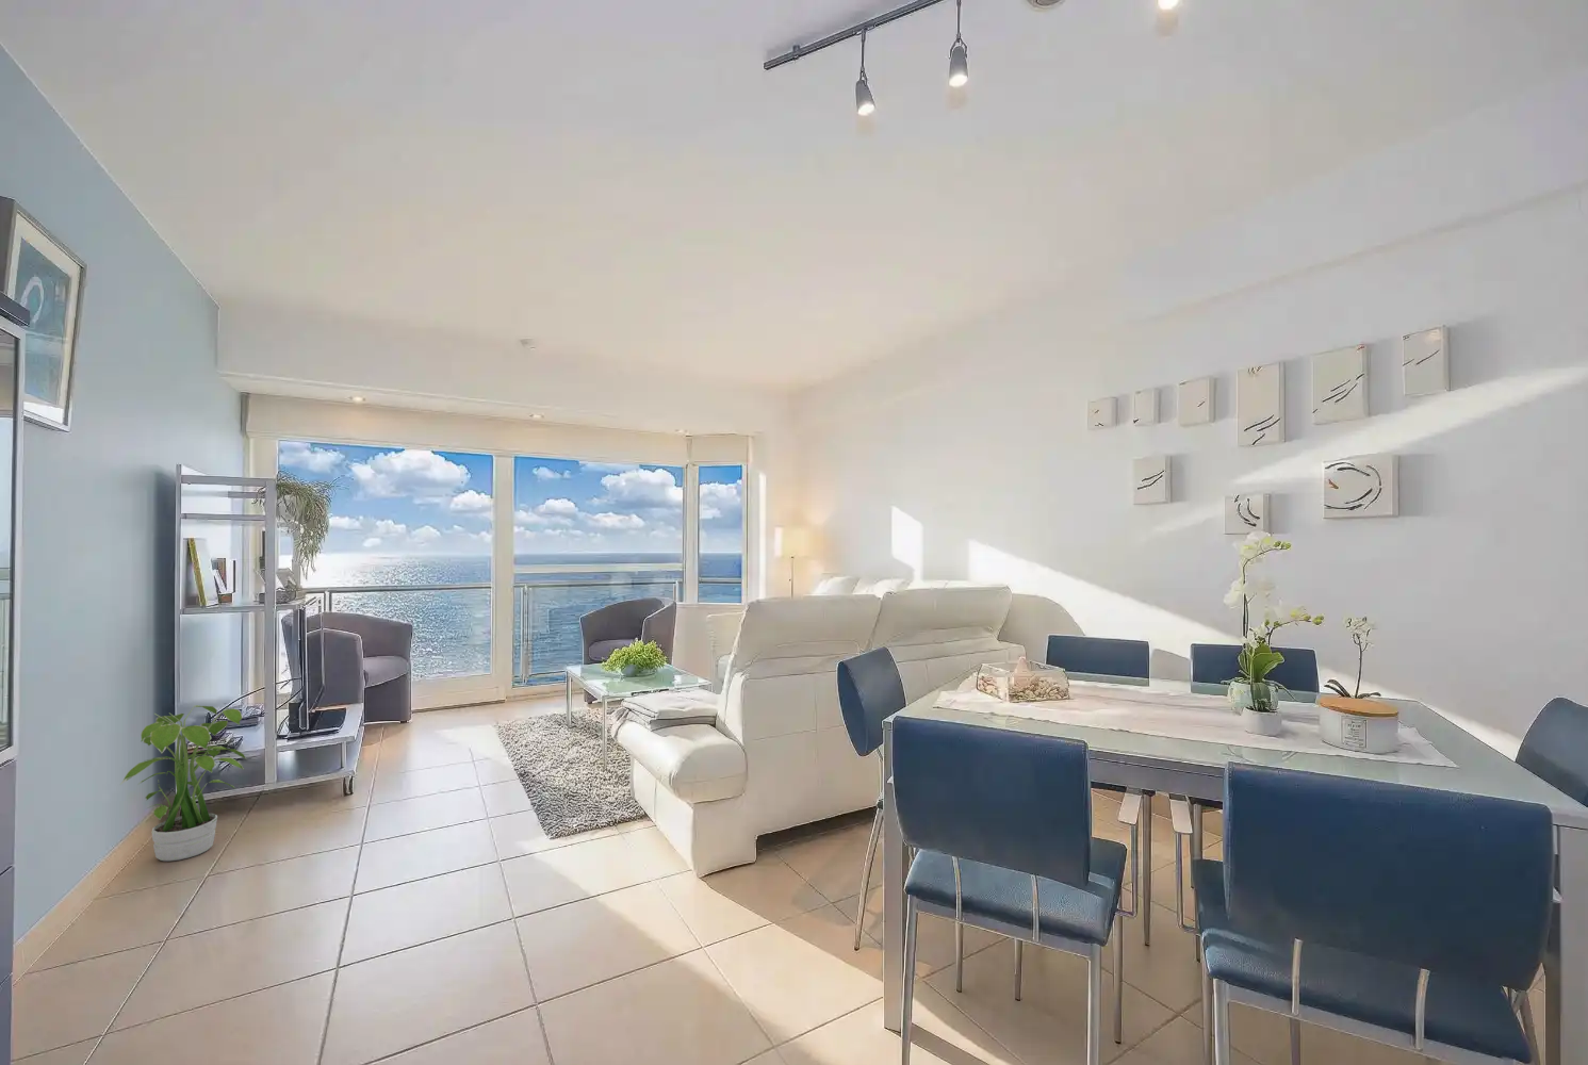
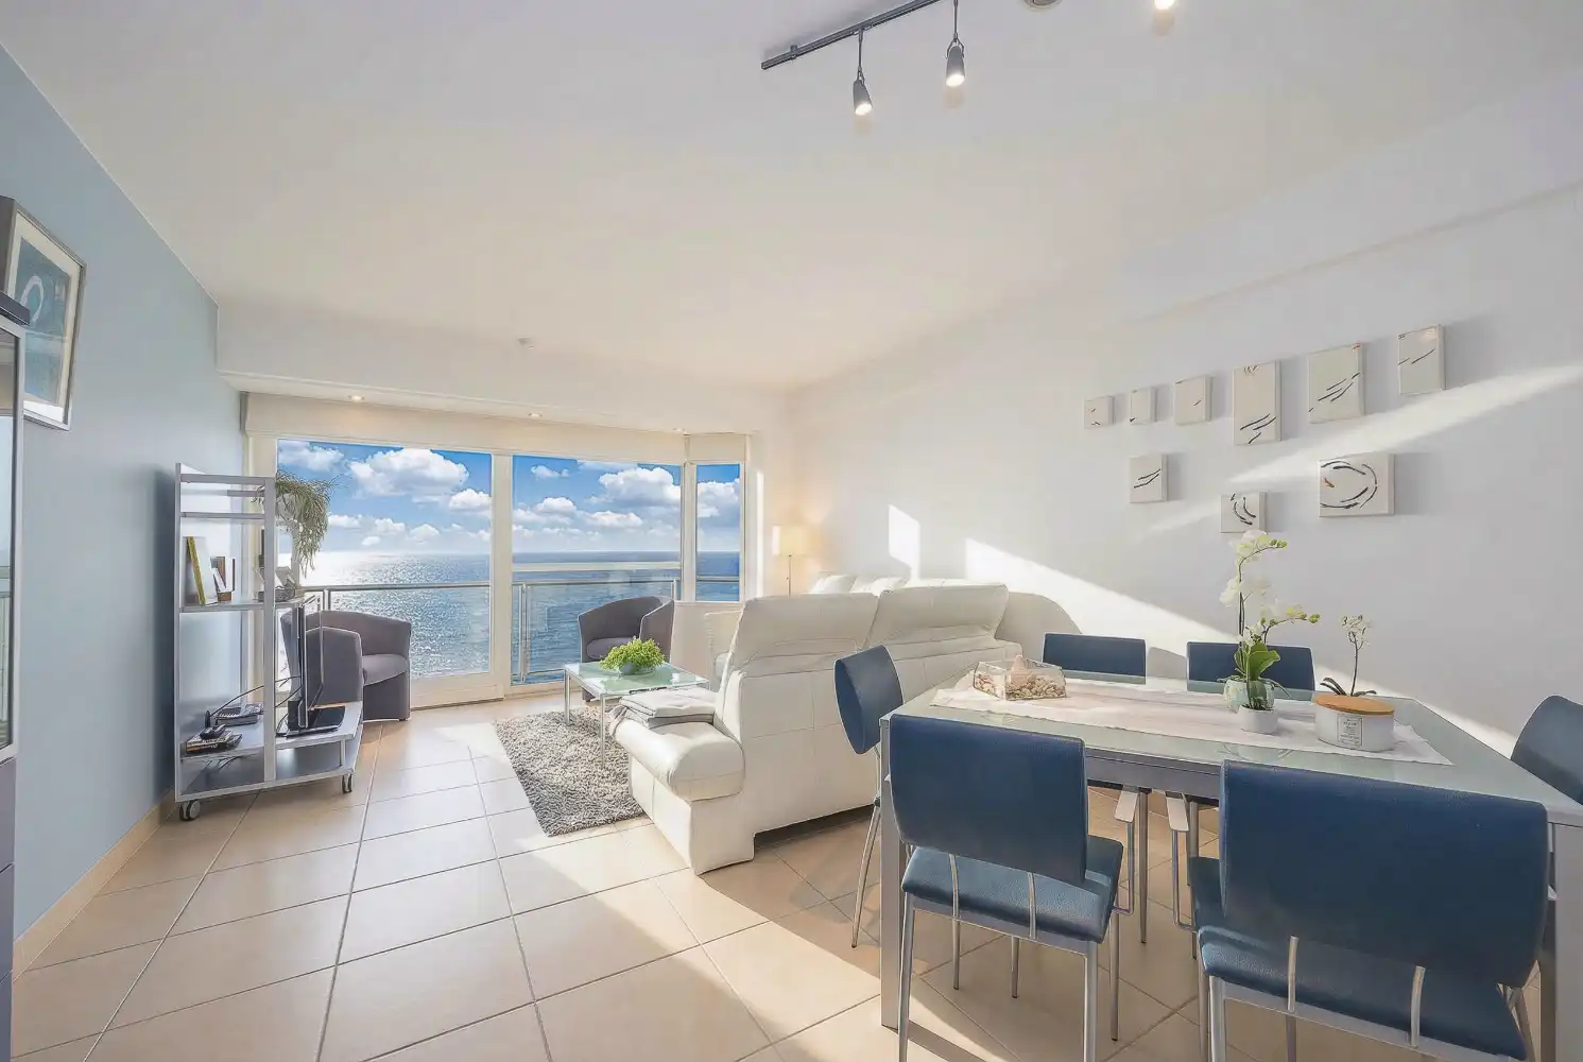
- potted plant (188, 782)
